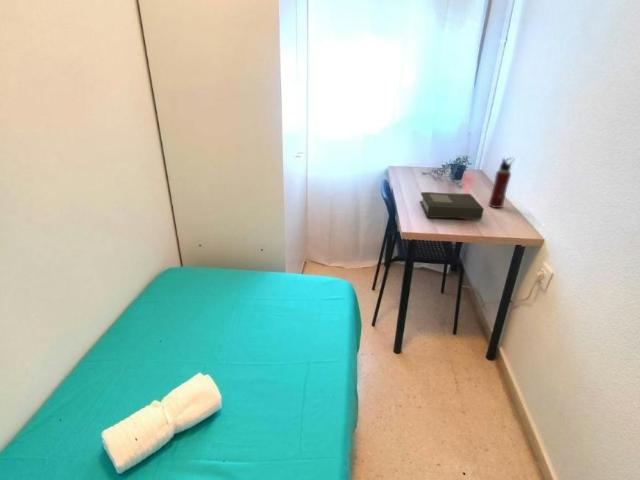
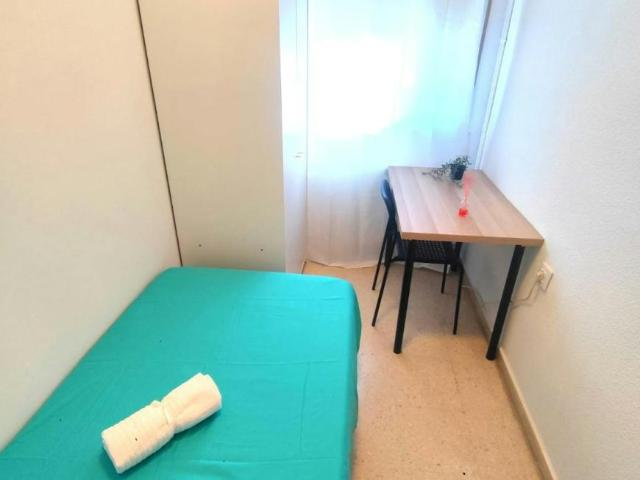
- water bottle (501, 182)
- book (449, 205)
